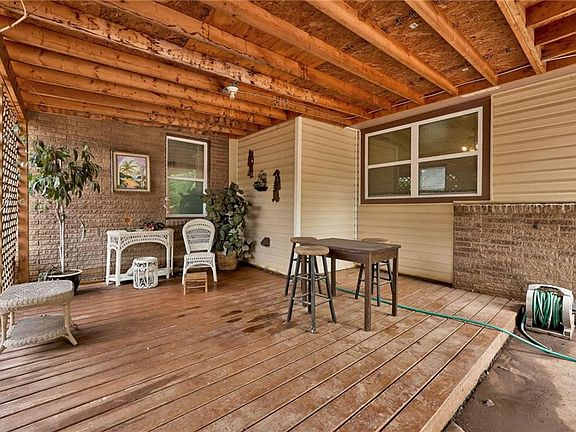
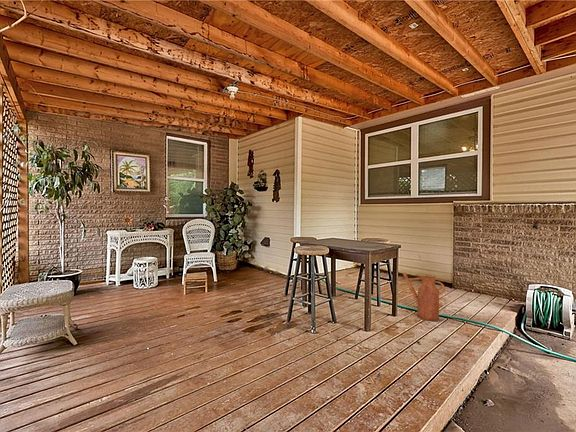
+ watering can (422, 295)
